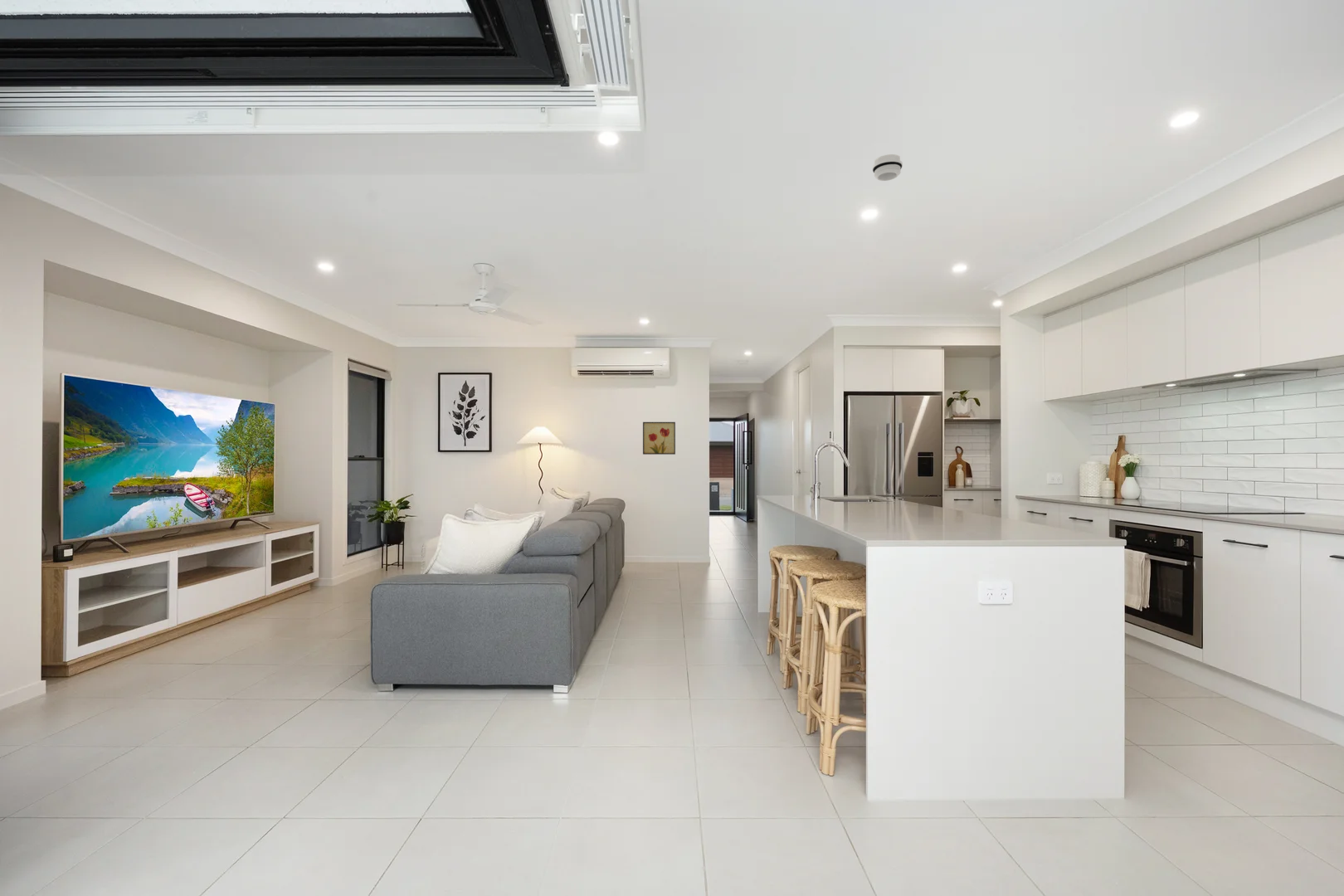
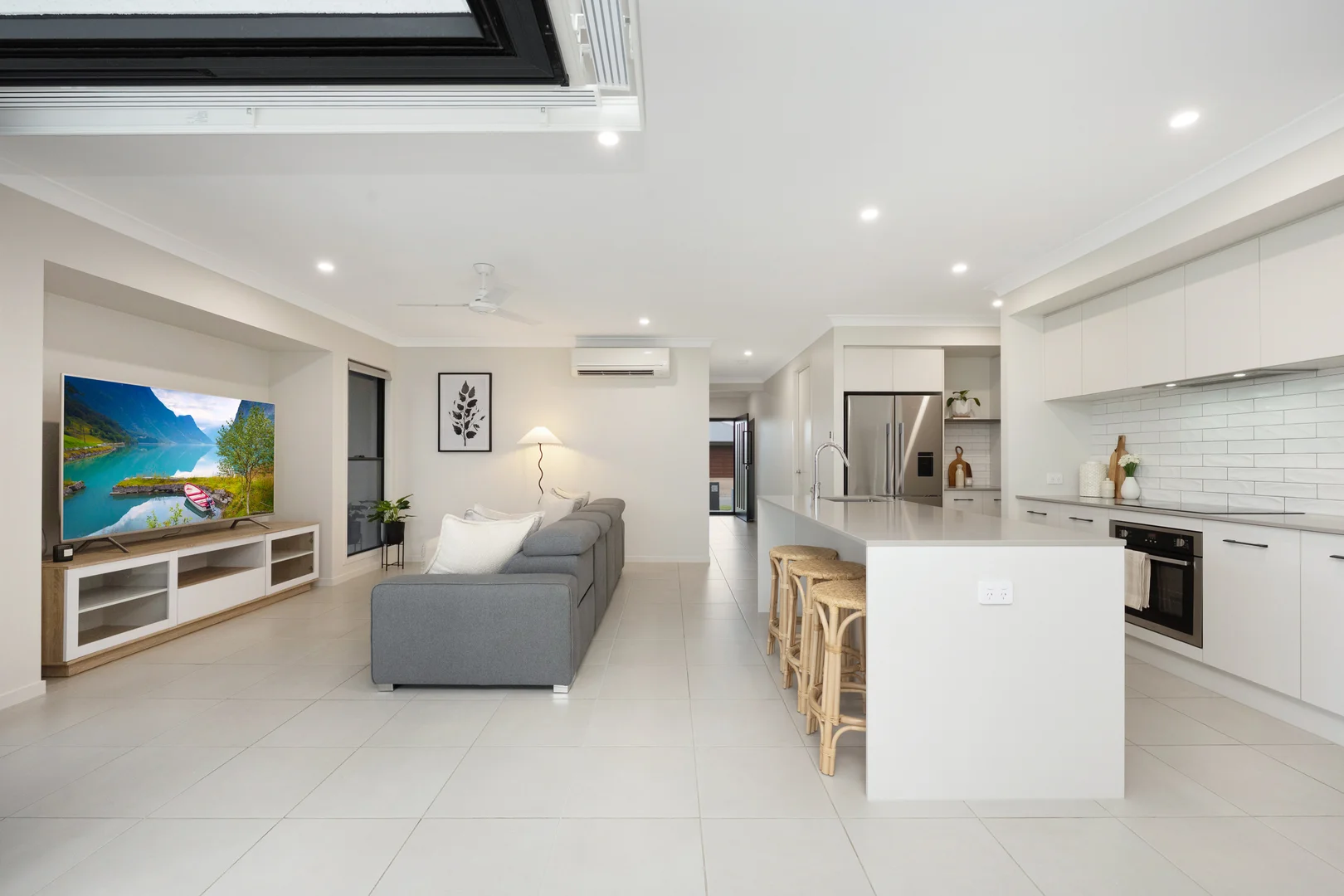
- wall art (659, 438)
- smoke detector (887, 168)
